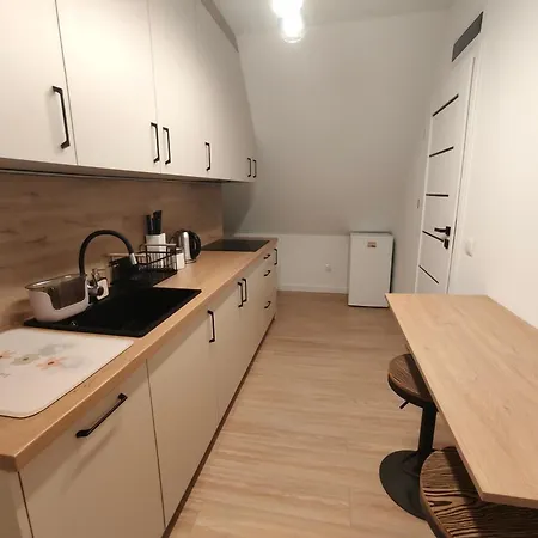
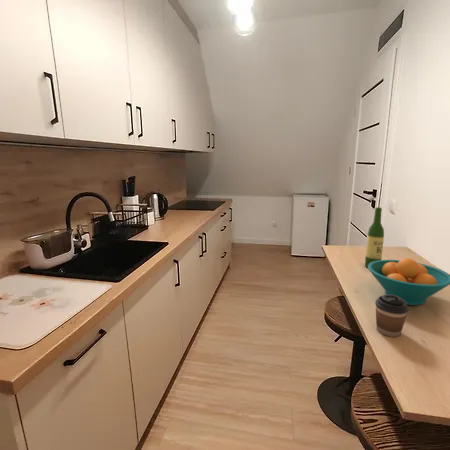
+ fruit bowl (407, 278)
+ wine bottle (375, 238)
+ coffee cup (390, 313)
